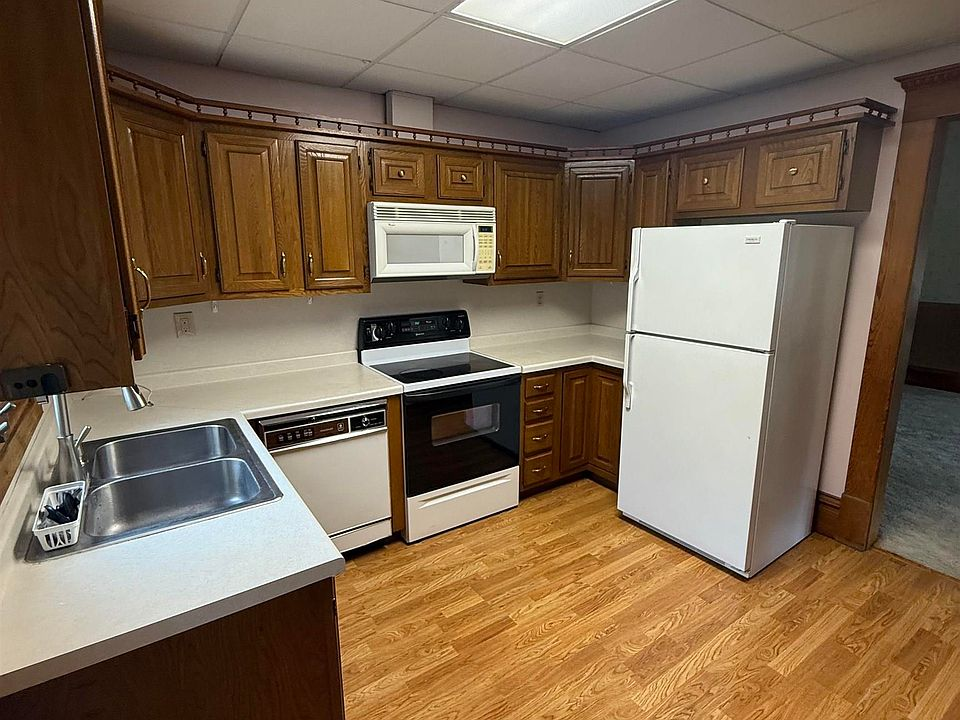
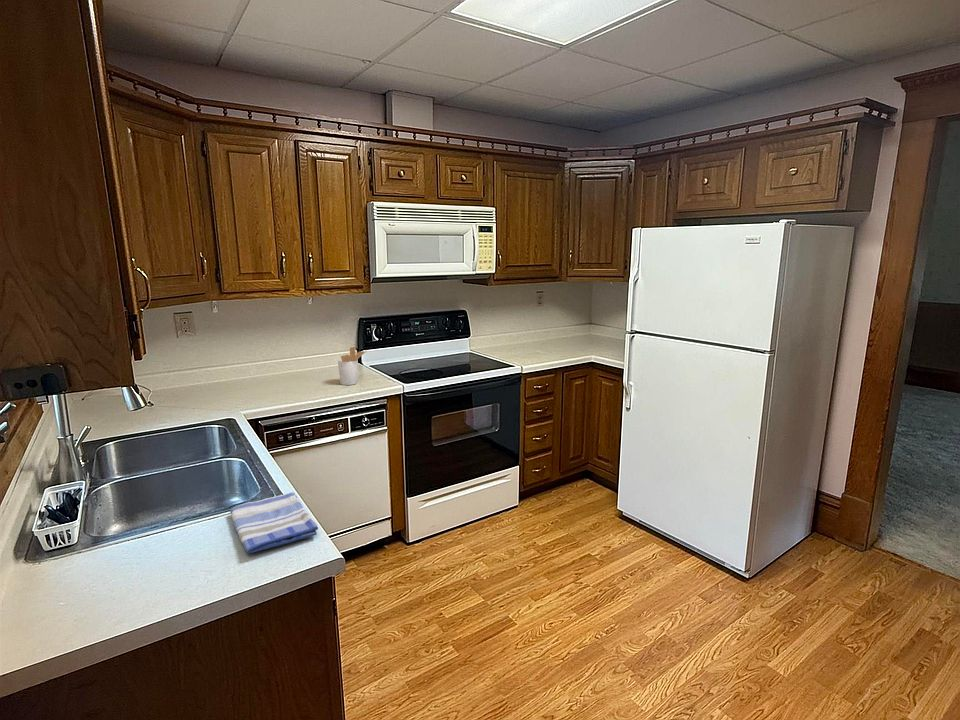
+ dish towel (273, 519)
+ utensil holder (352, 366)
